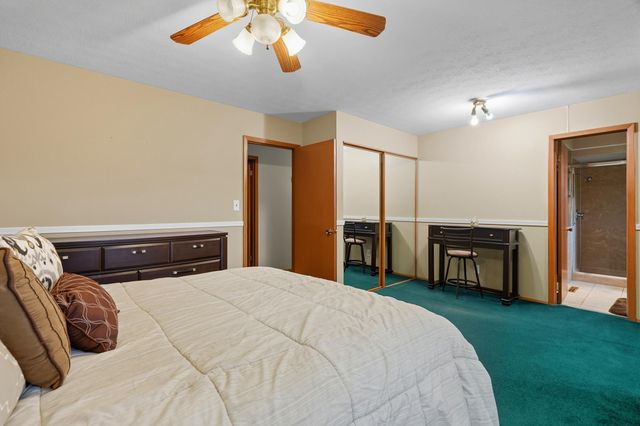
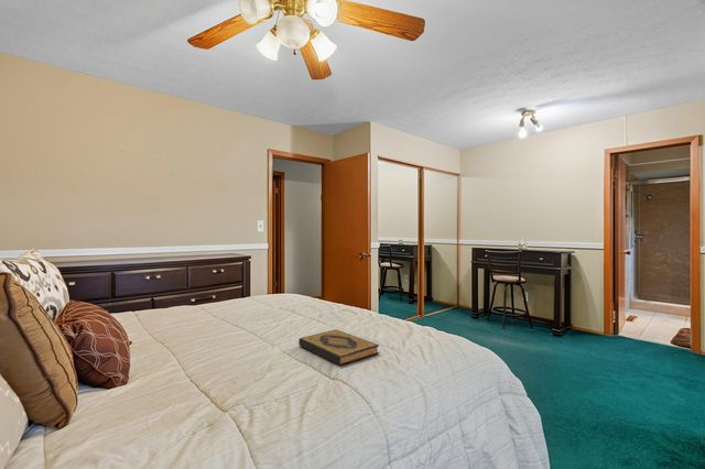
+ hardback book (337, 345)
